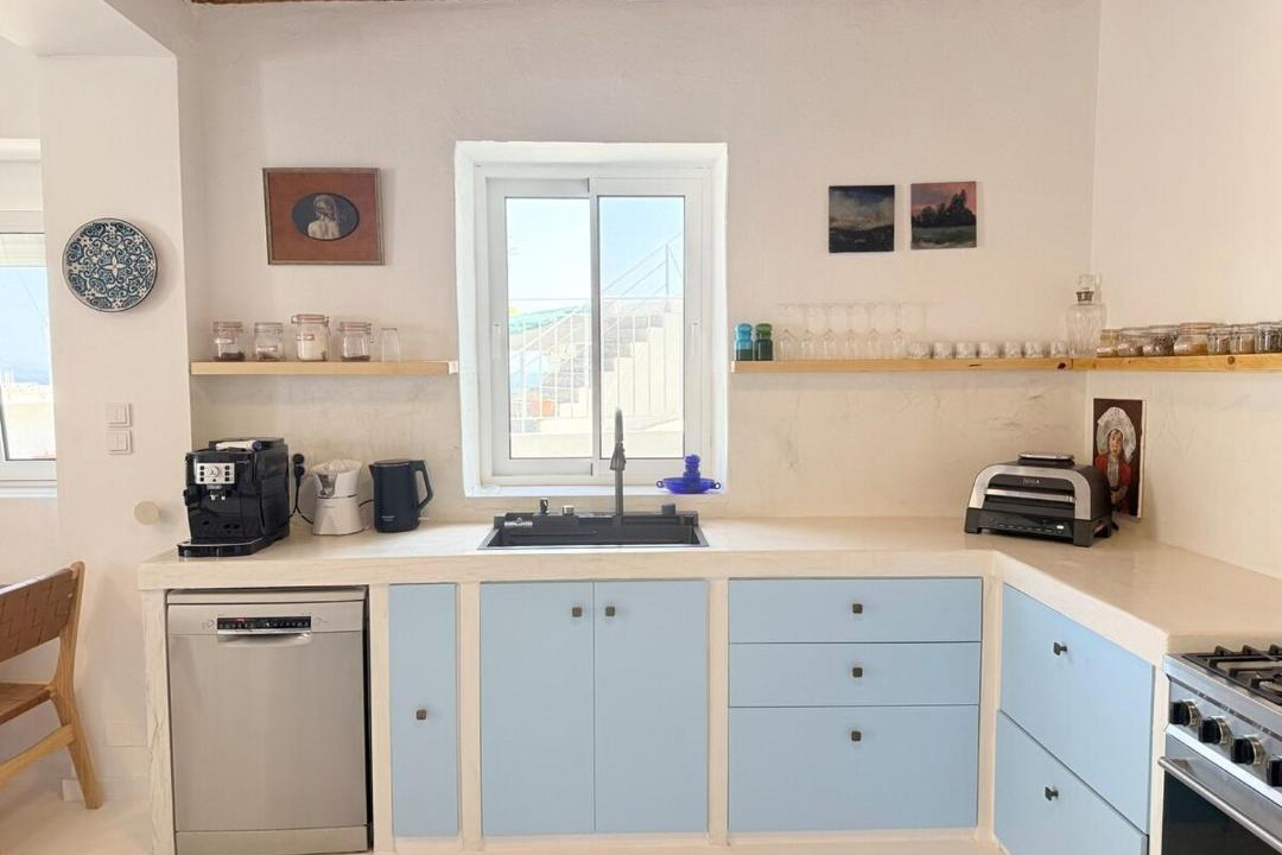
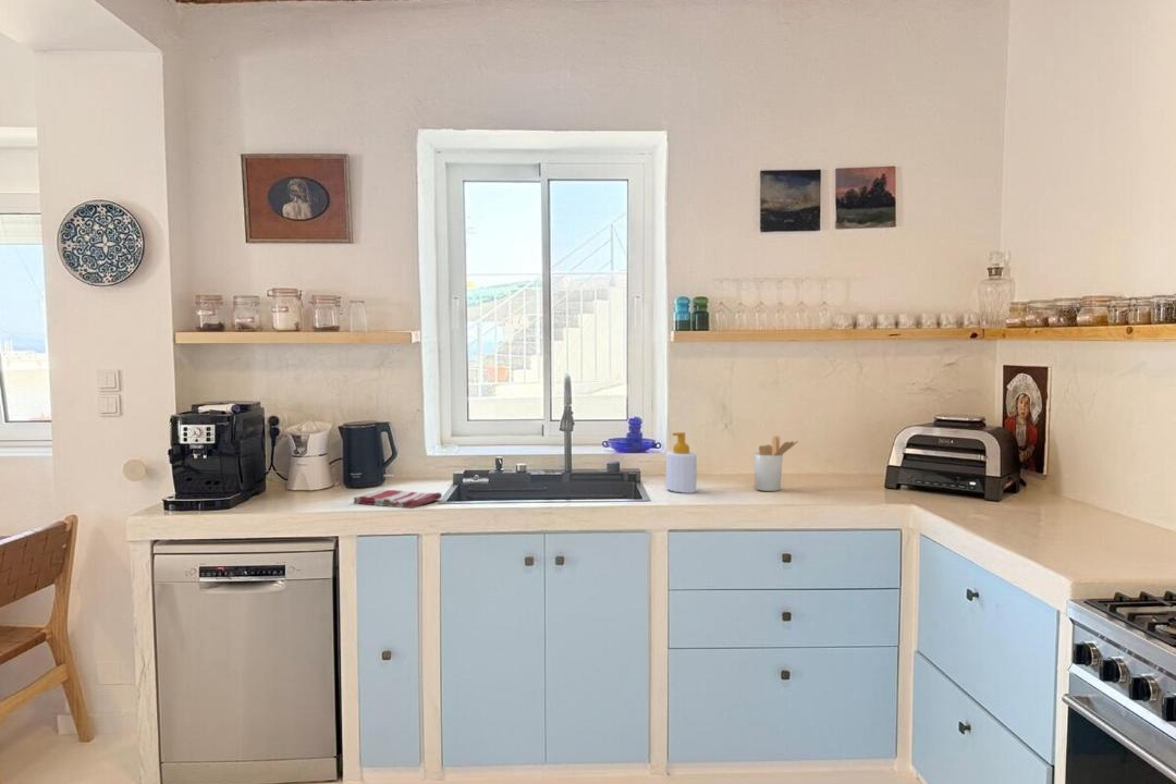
+ utensil holder (774, 463)
+ dish towel (397, 497)
+ soap bottle (681, 461)
